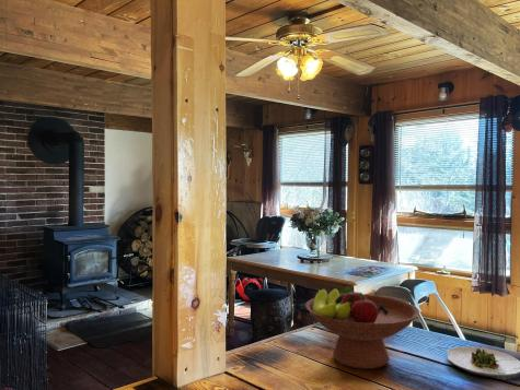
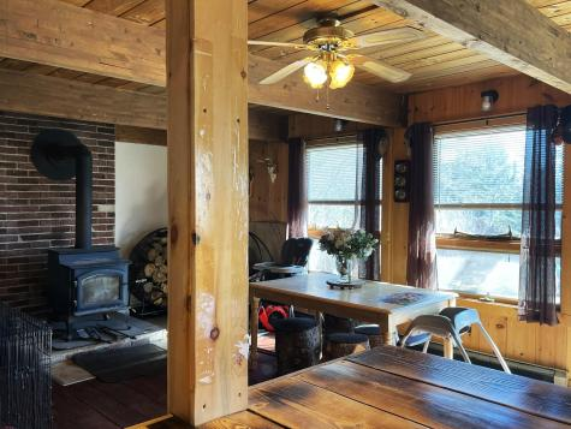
- salad plate (484, 356)
- fruit bowl (360, 322)
